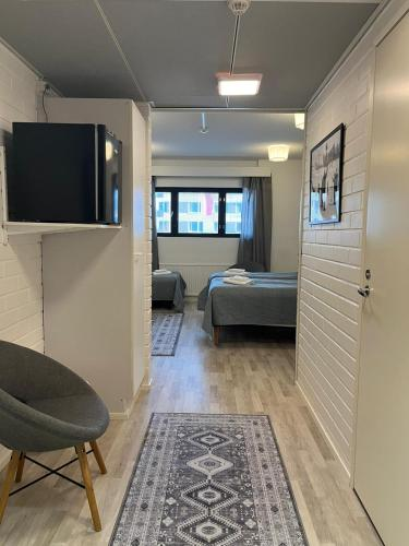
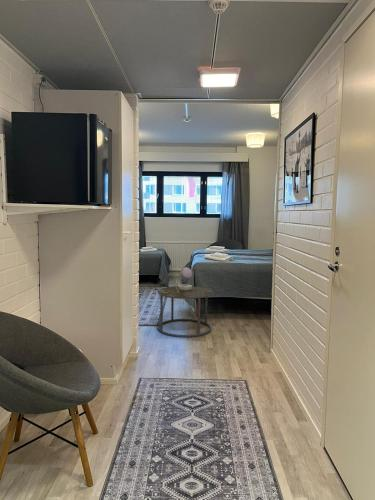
+ side table (184, 319)
+ table lamp (178, 279)
